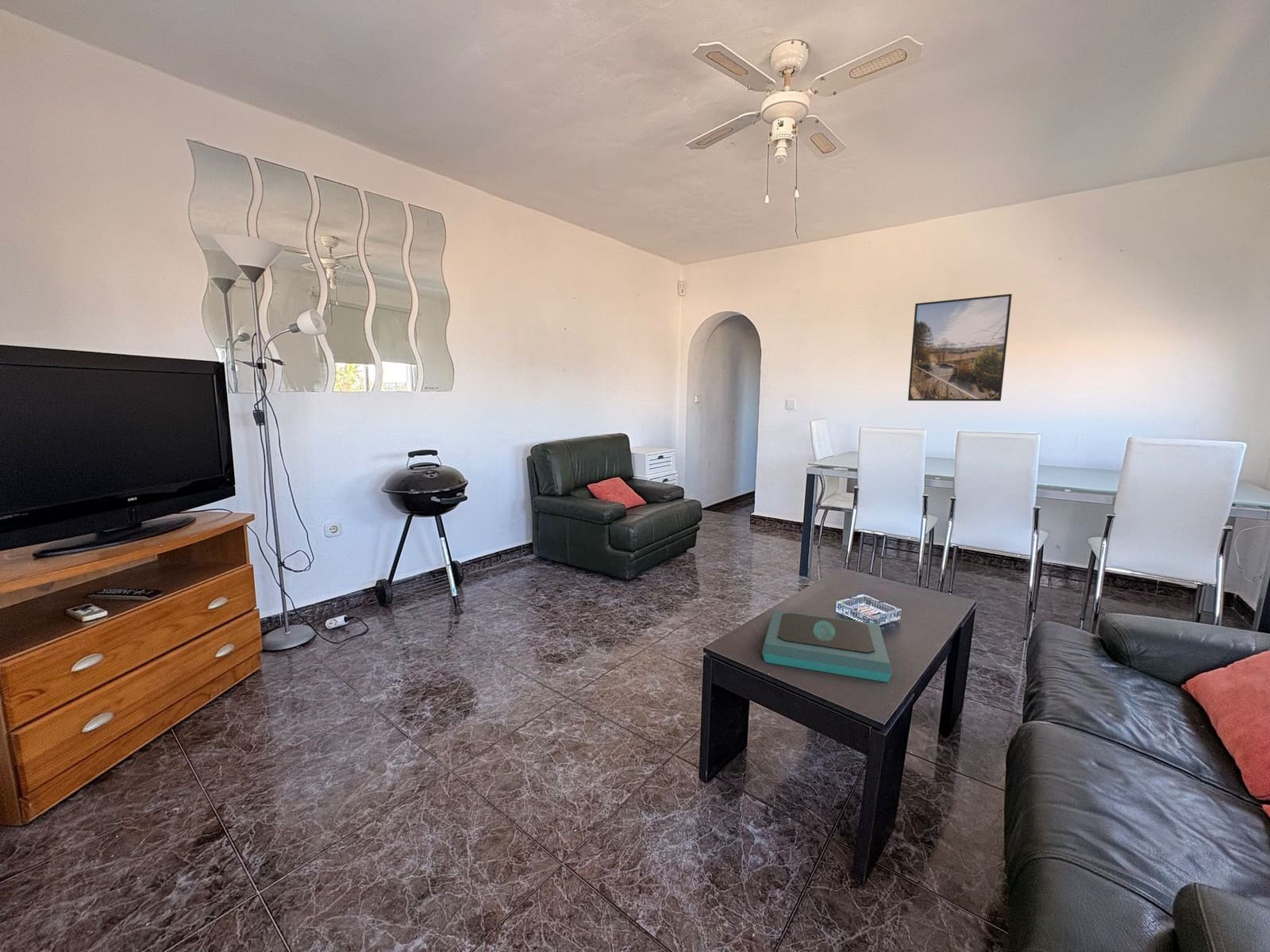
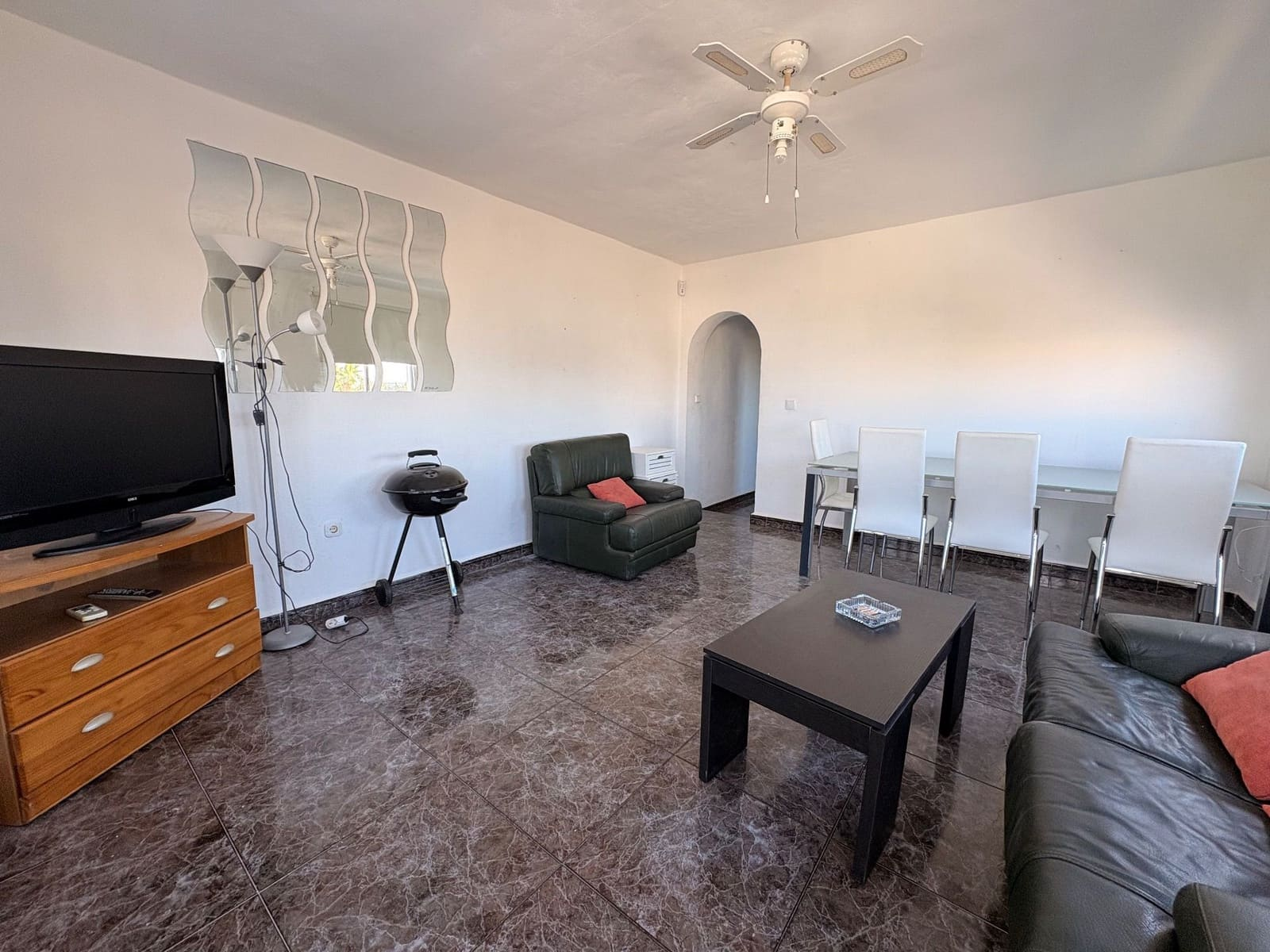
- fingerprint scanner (824, 636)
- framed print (956, 350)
